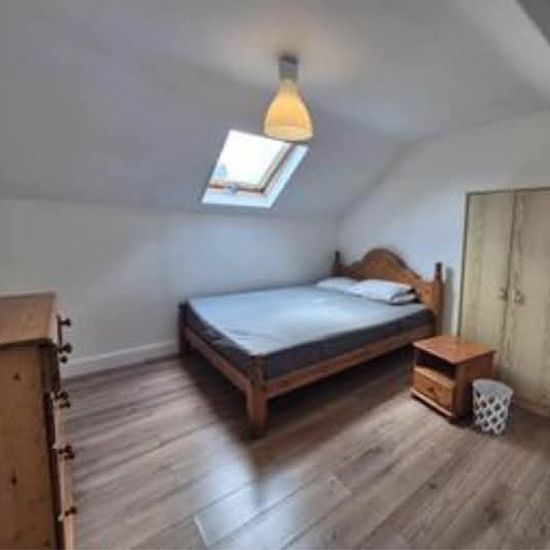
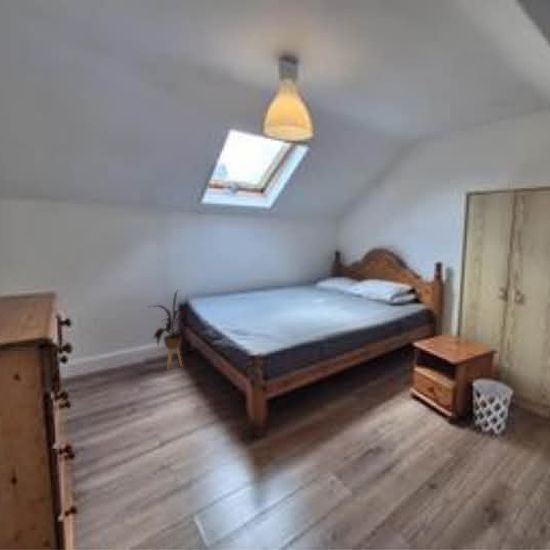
+ house plant (169, 329)
